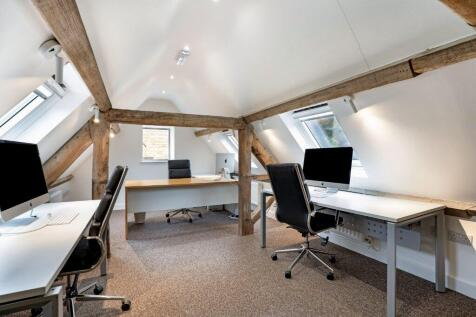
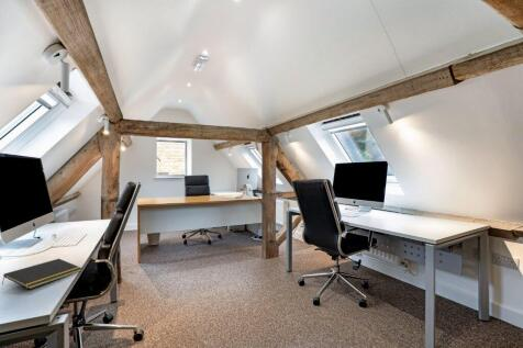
+ notepad (45, 271)
